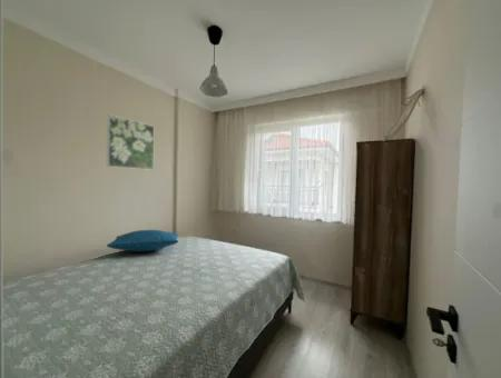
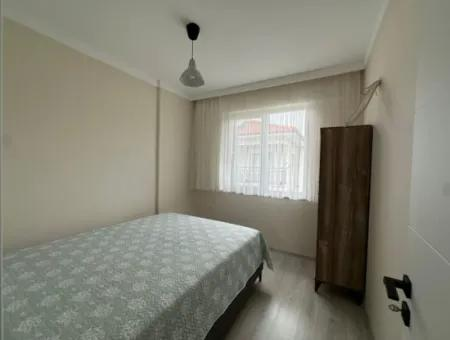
- pillow (146, 240)
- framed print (131, 145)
